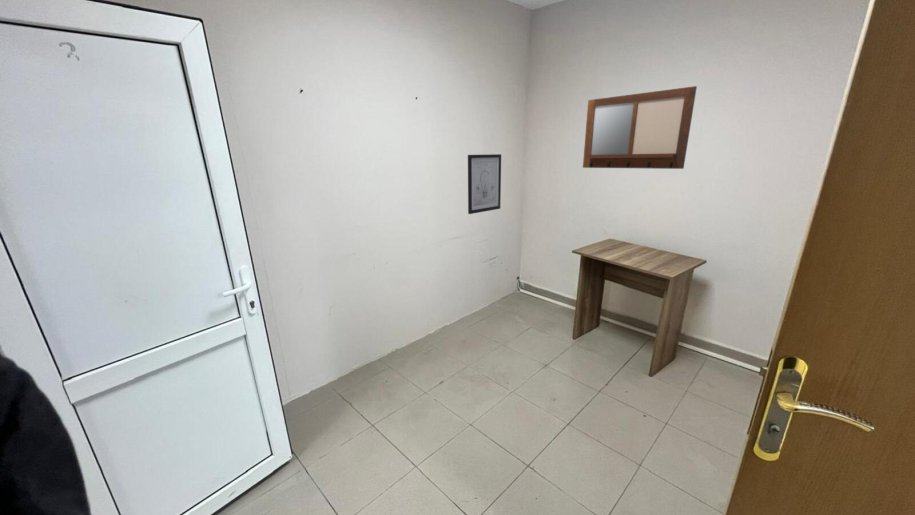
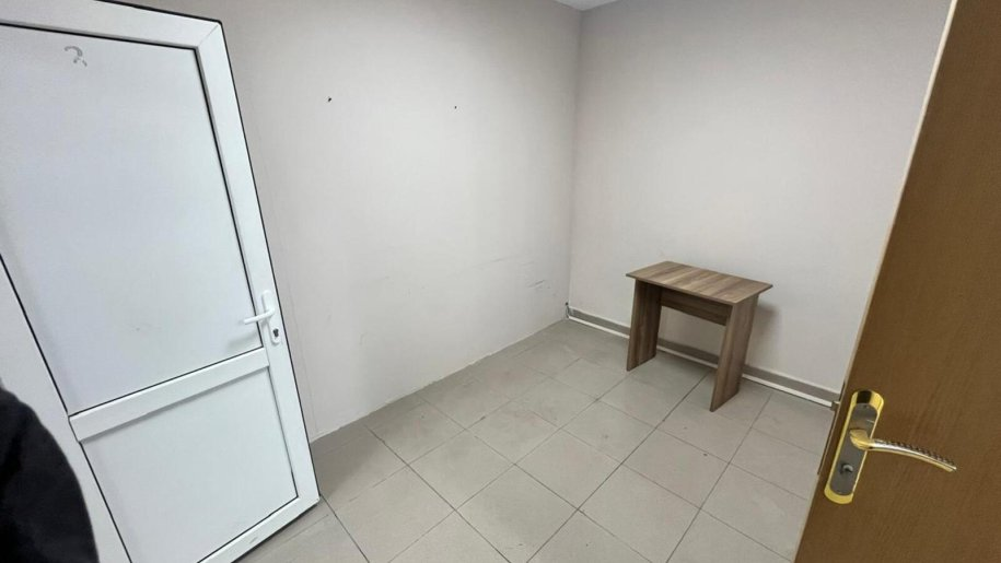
- wall art (485, 183)
- writing board (631, 132)
